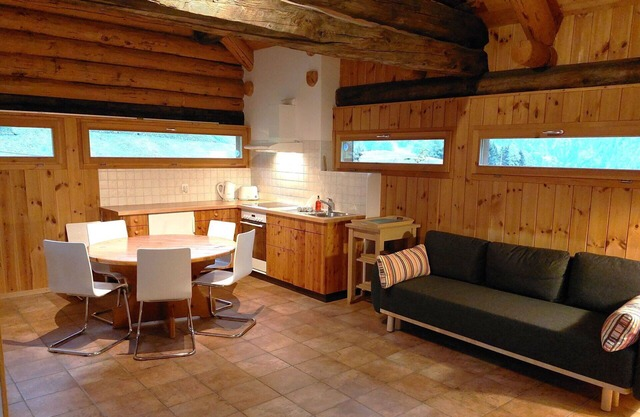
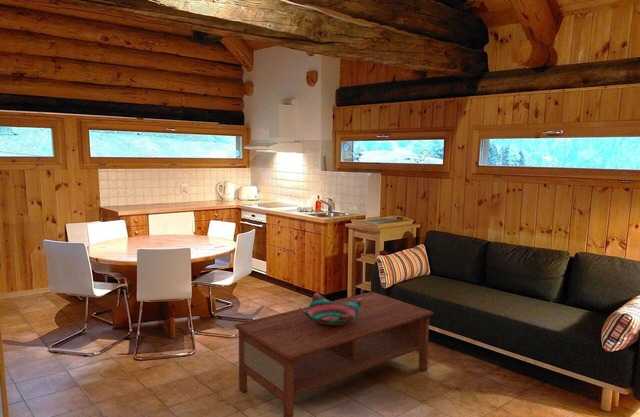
+ coffee table (337, 348)
+ decorative bowl (331, 311)
